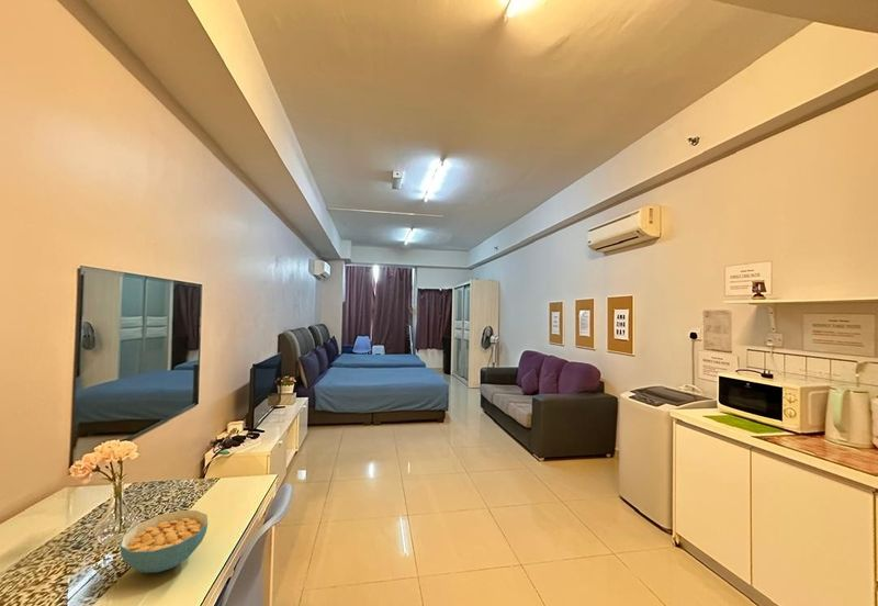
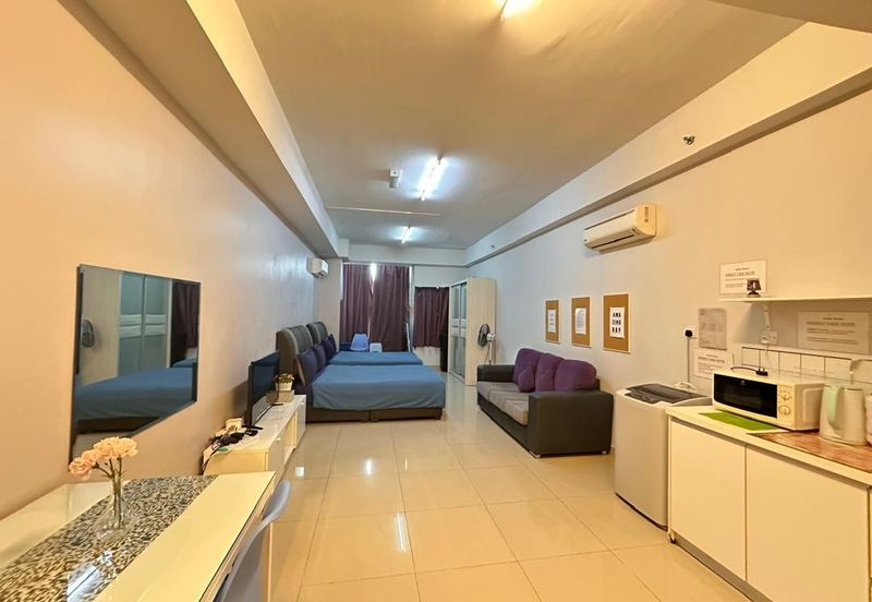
- cereal bowl (166, 547)
